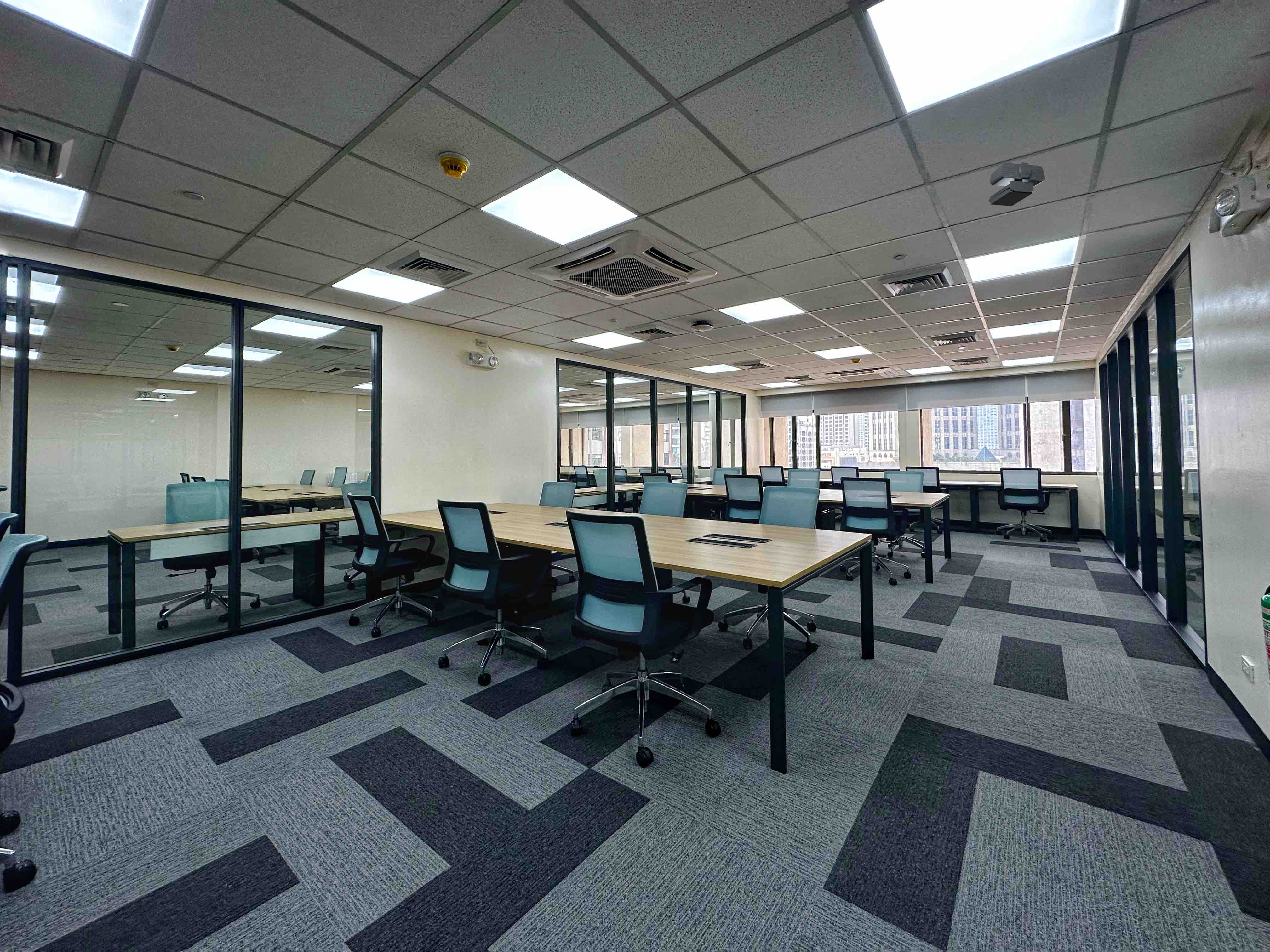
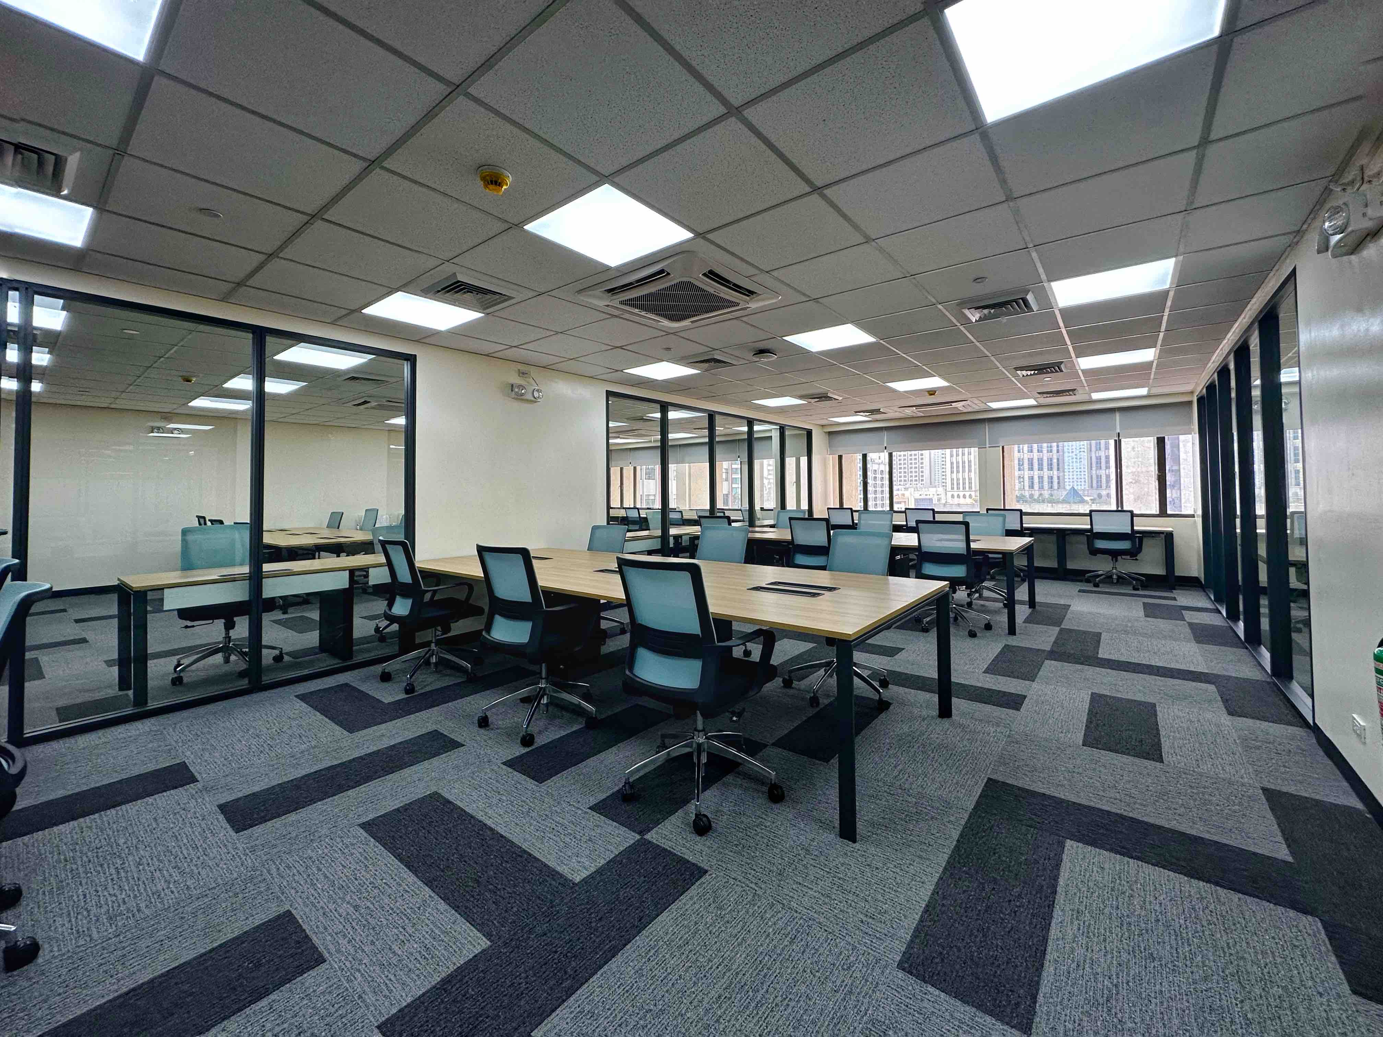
- security camera (1016, 182)
